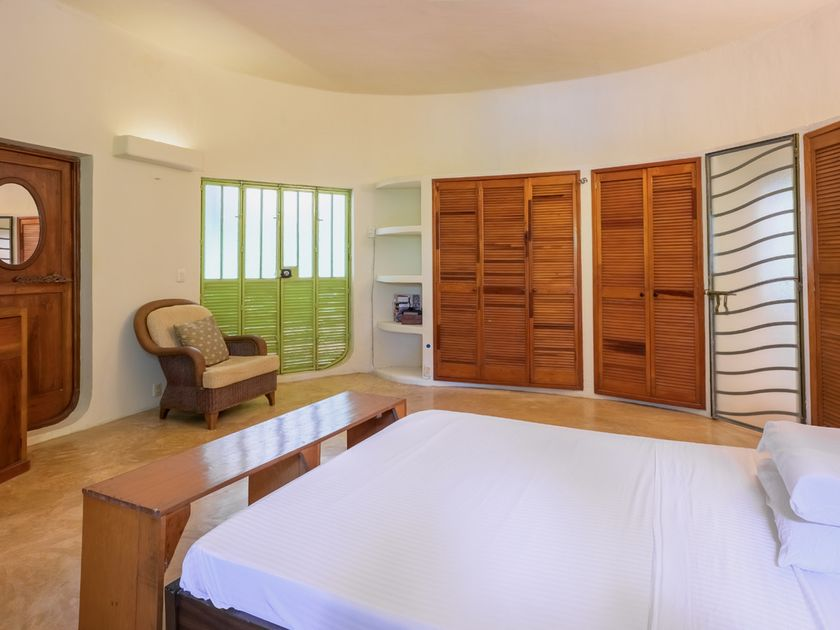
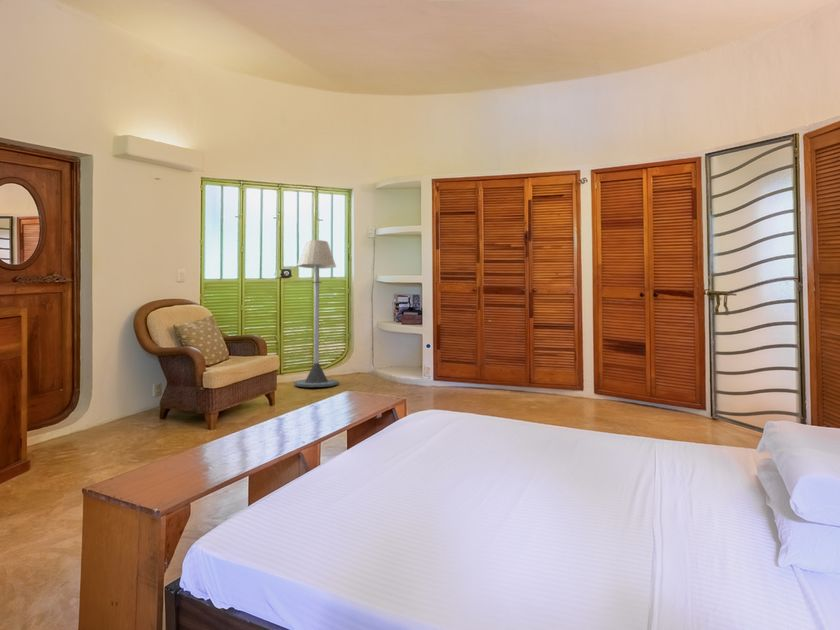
+ floor lamp (316, 312)
